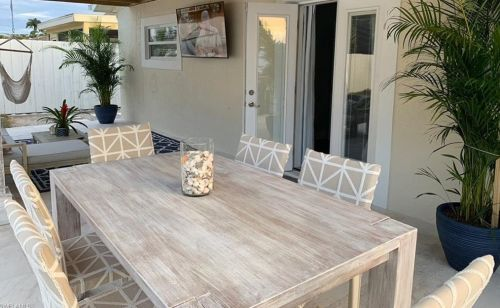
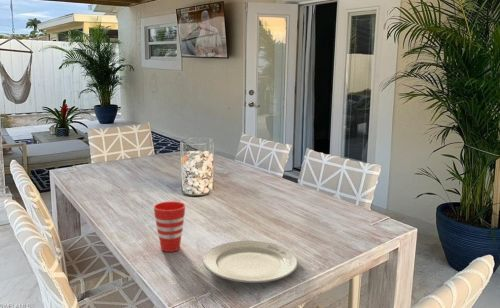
+ chinaware (250, 262)
+ cup (170, 227)
